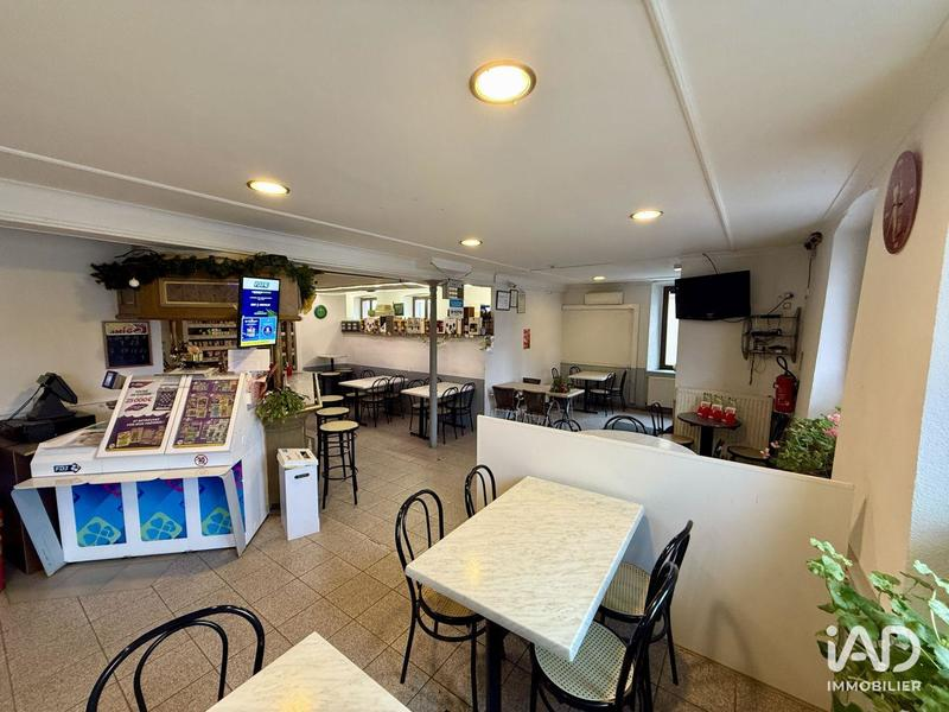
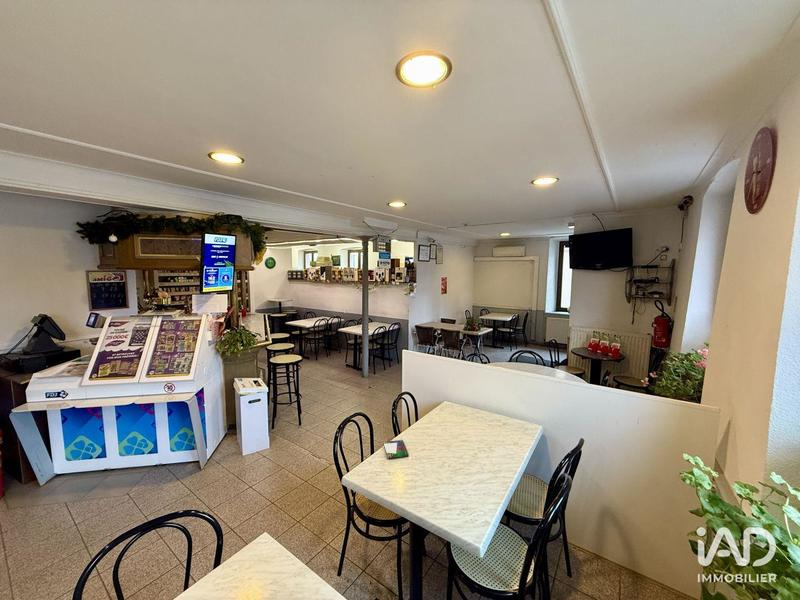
+ smartphone (395, 448)
